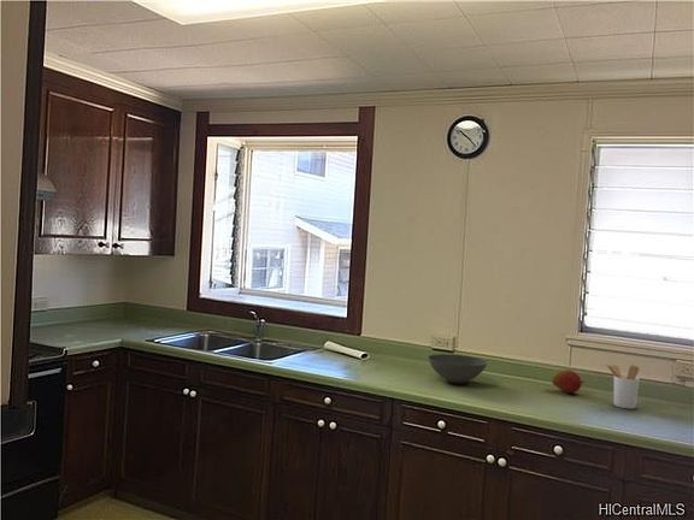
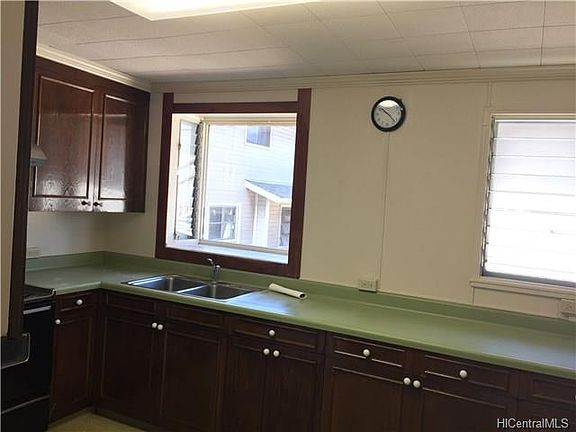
- utensil holder (619, 384)
- fruit (567, 380)
- bowl (457, 370)
